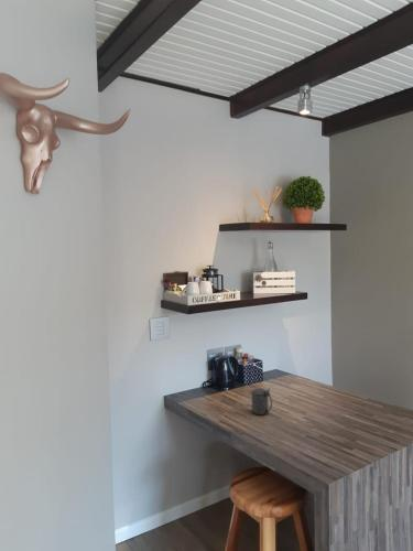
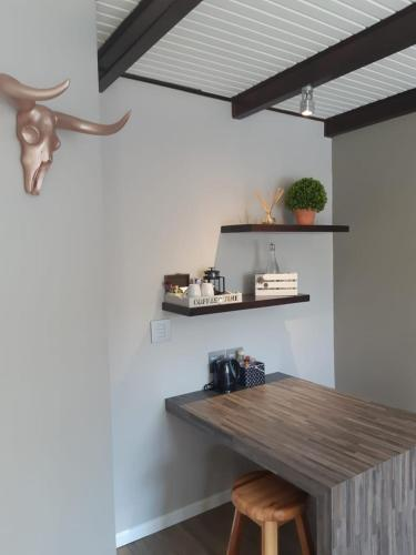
- beer stein (262, 399)
